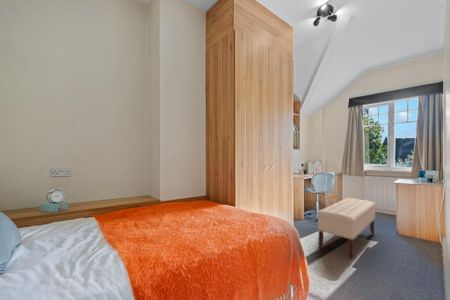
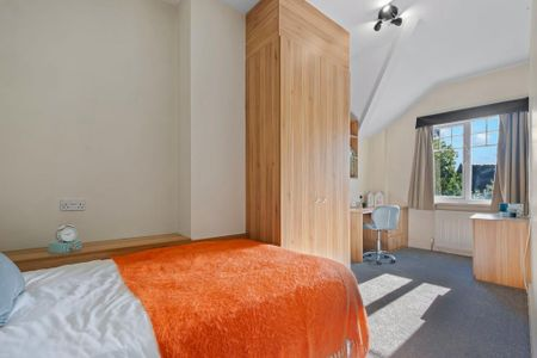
- bench (348, 222)
